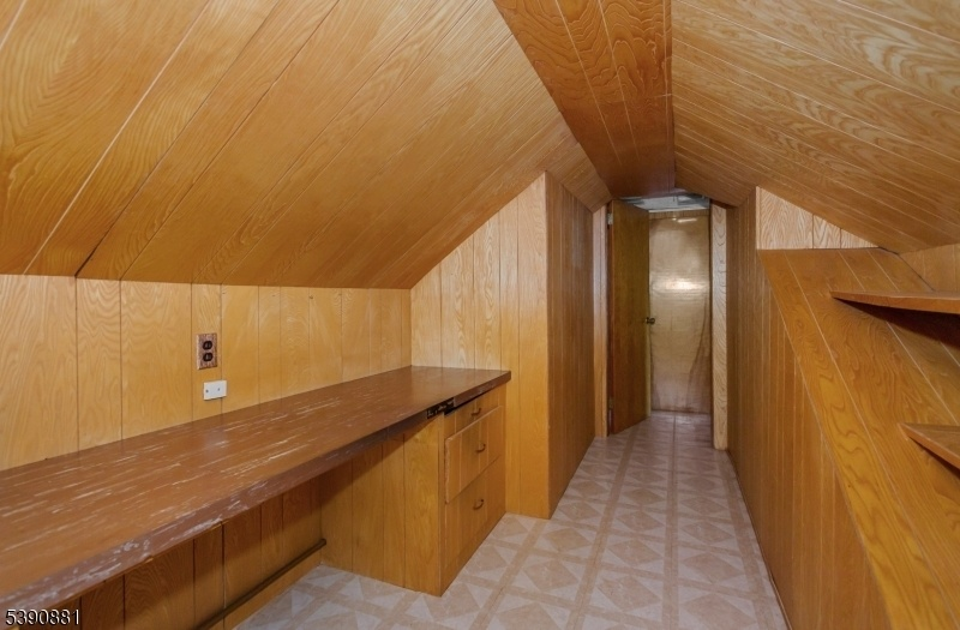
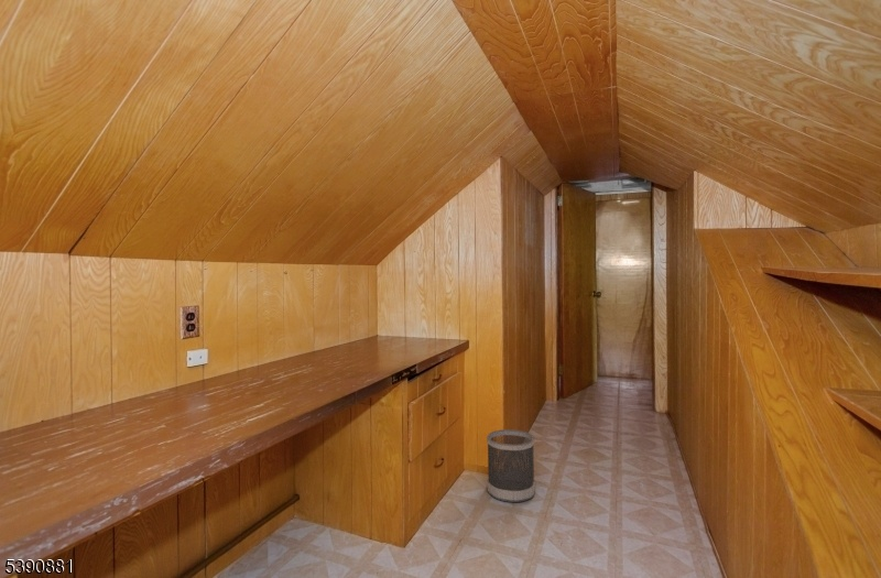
+ wastebasket (510, 464)
